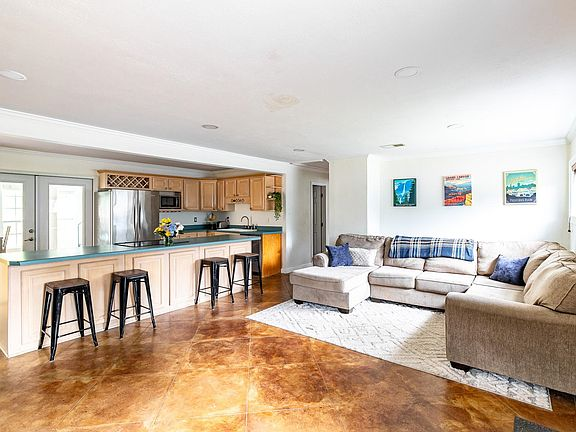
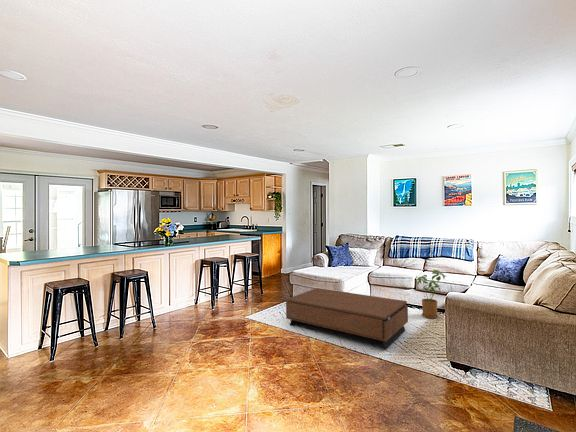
+ house plant (430, 293)
+ coffee table (345, 314)
